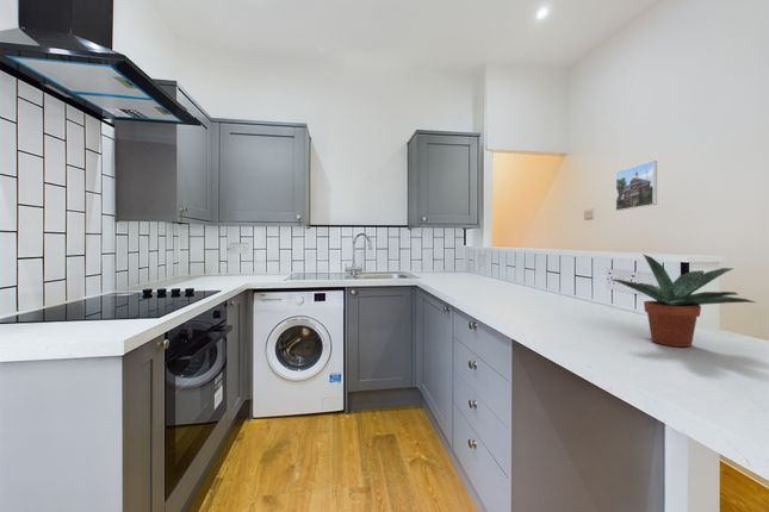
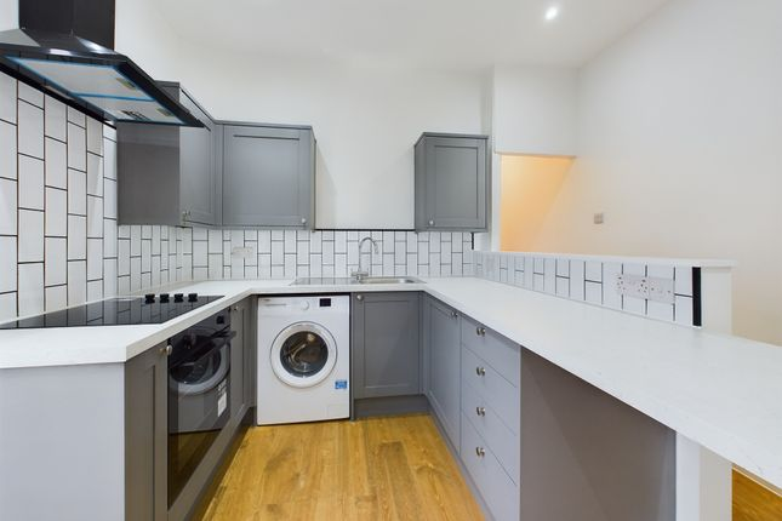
- potted plant (671, 298)
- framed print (634, 187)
